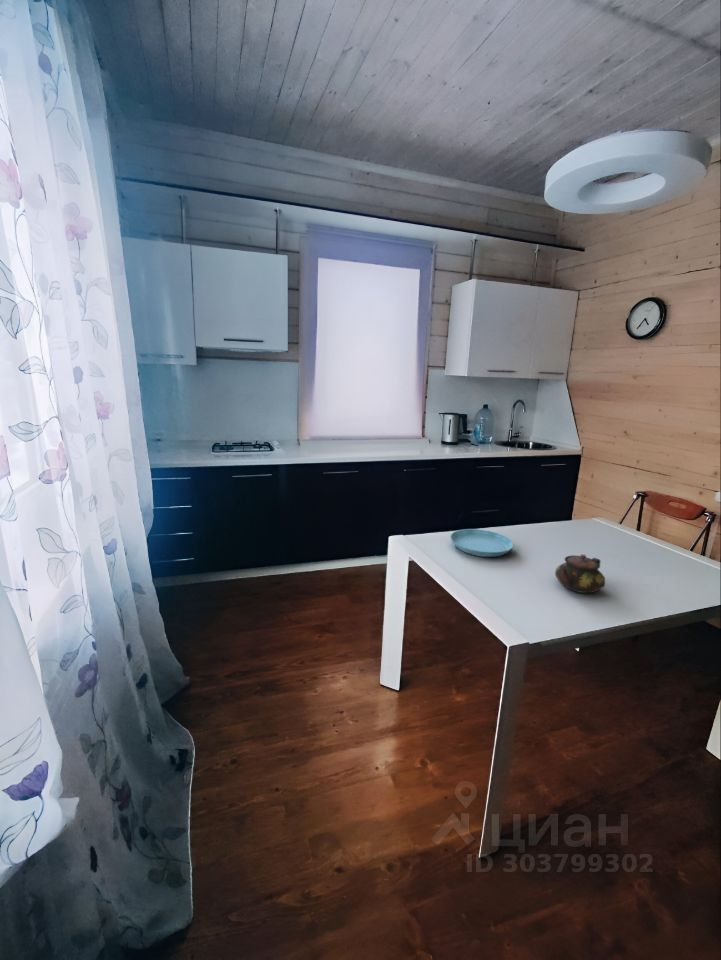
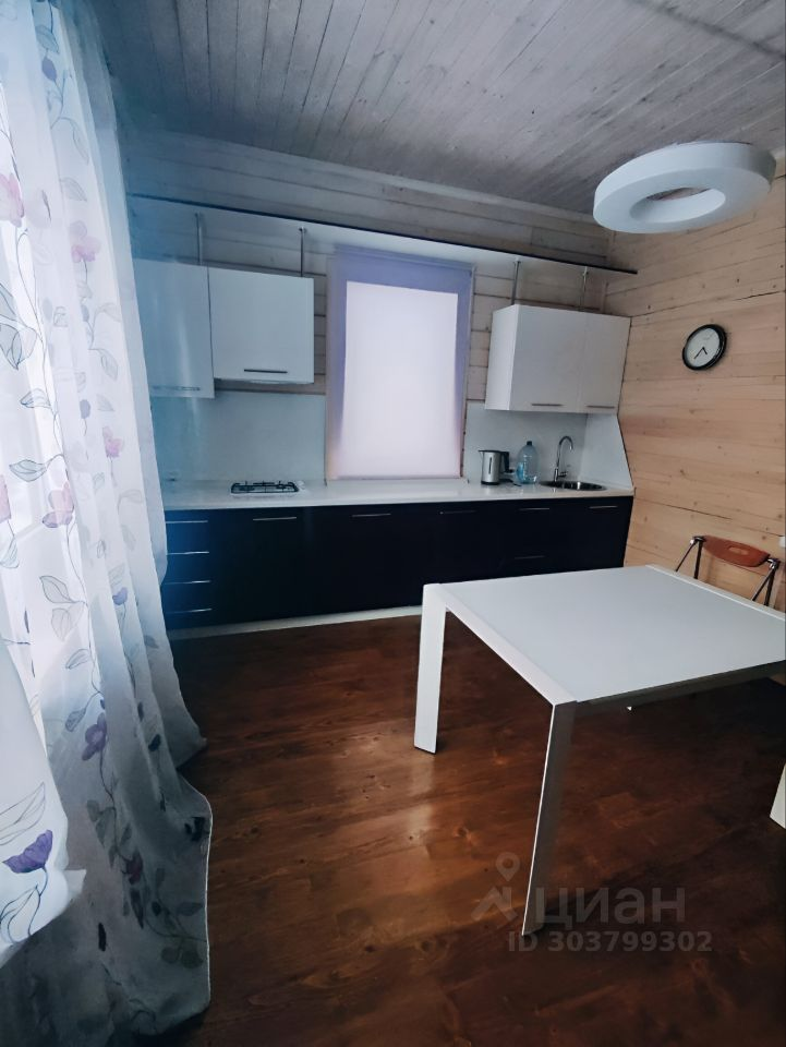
- teapot (580, 570)
- saucer (480, 543)
